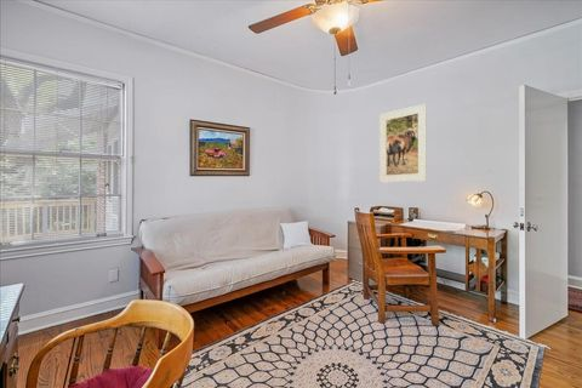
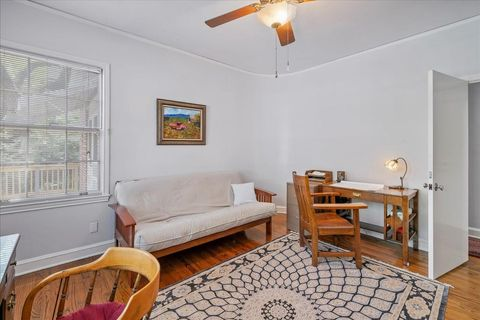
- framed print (401, 146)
